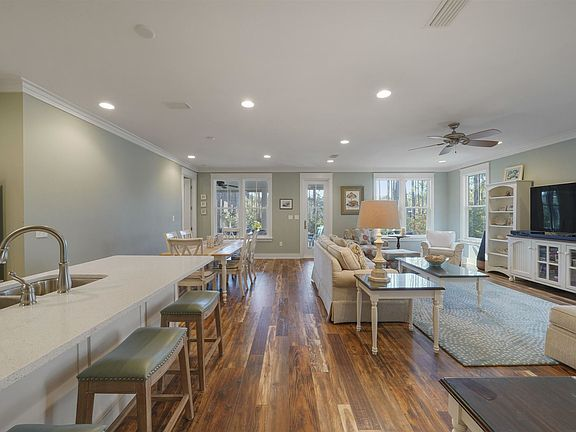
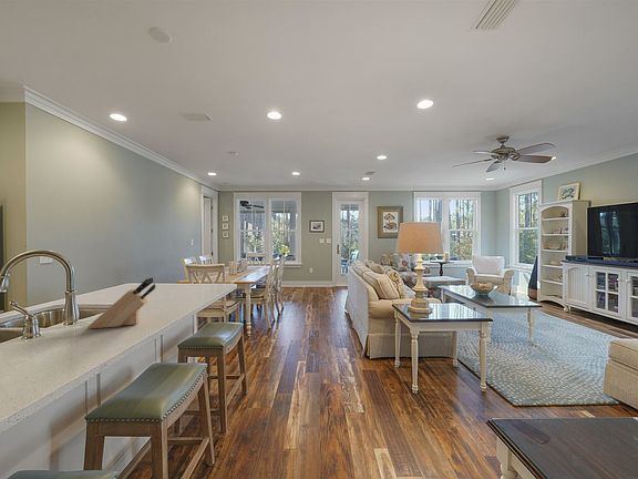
+ knife block (124, 300)
